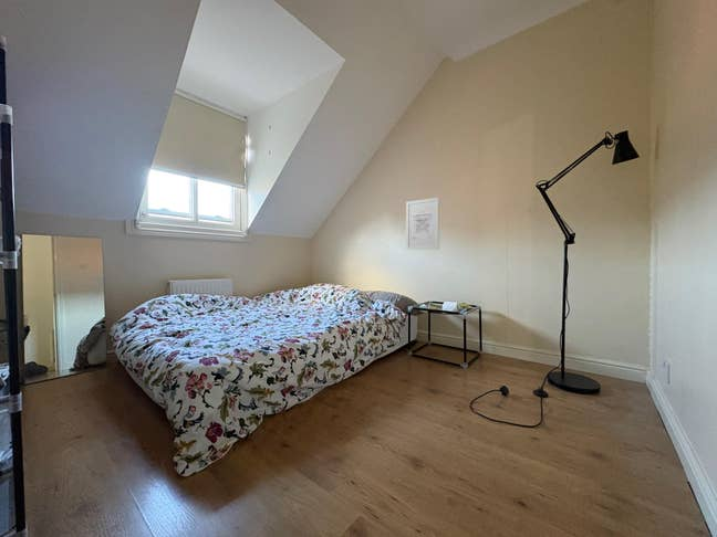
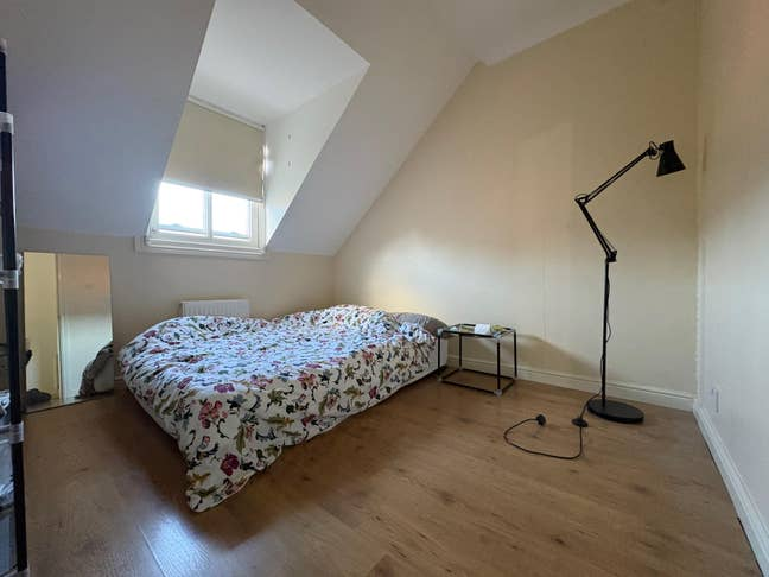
- wall art (422, 224)
